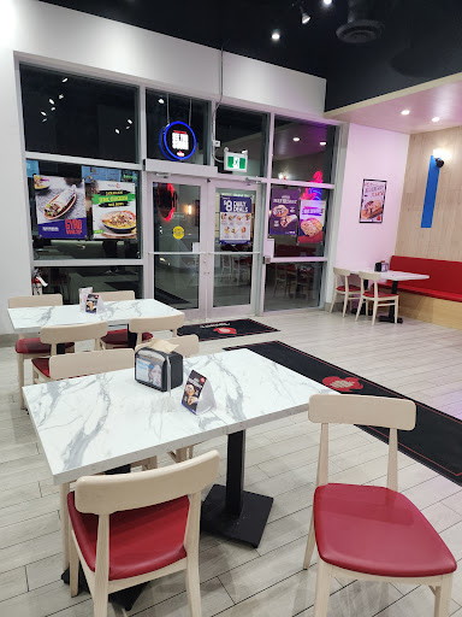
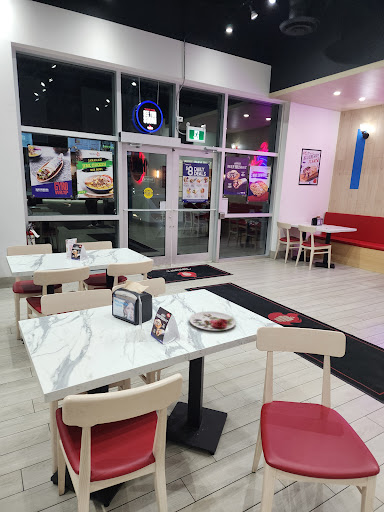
+ plate (212, 320)
